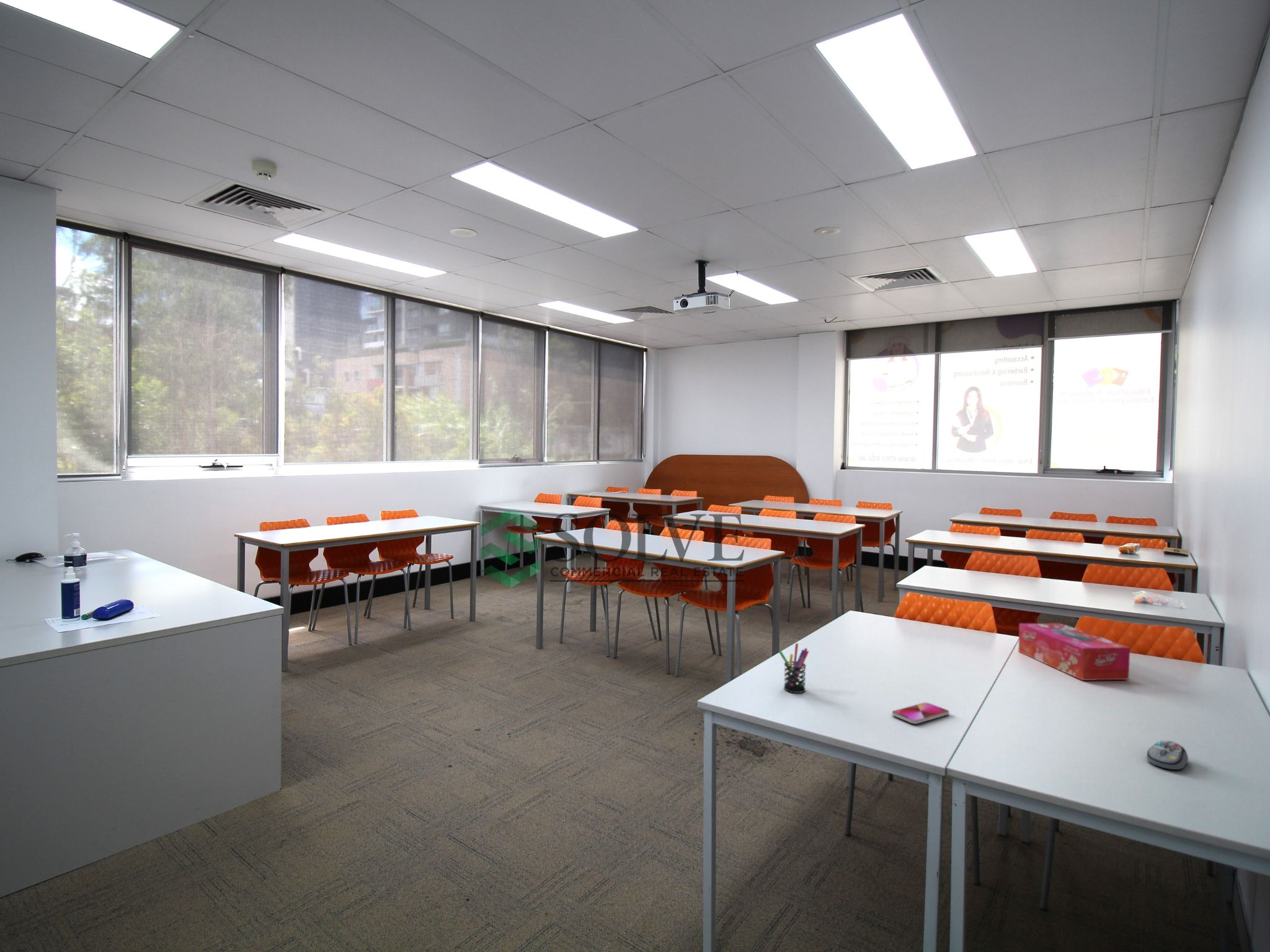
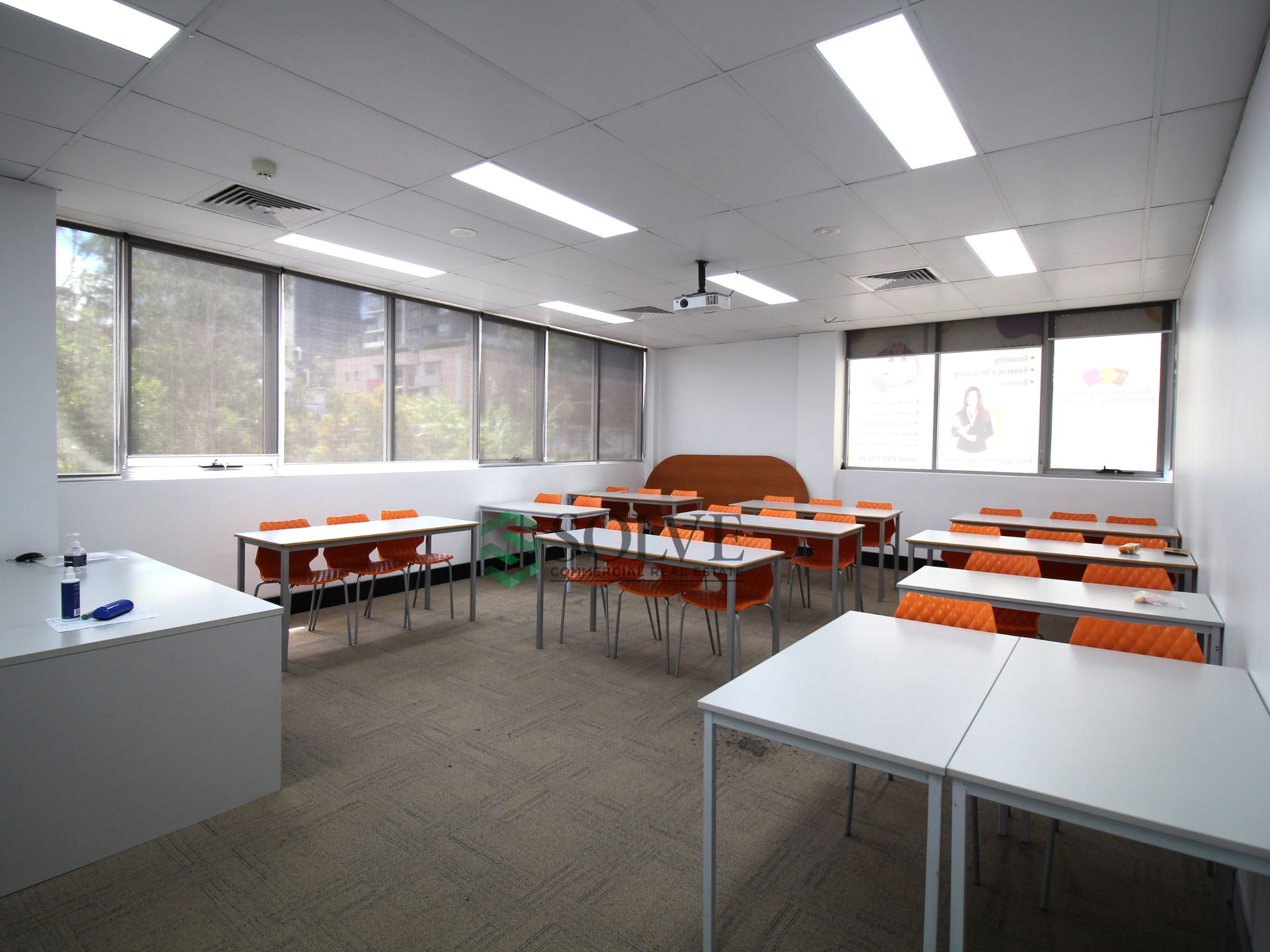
- computer mouse (1168, 752)
- tissue box (1070, 650)
- smartphone (920, 713)
- pen holder (793, 667)
